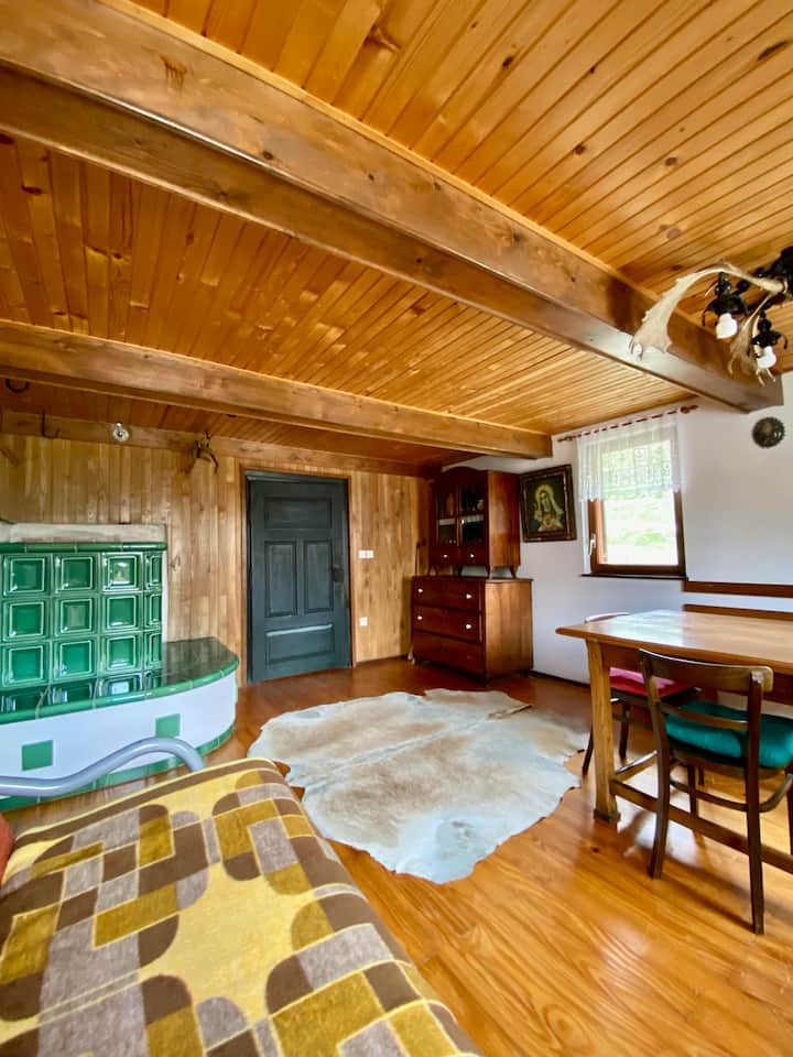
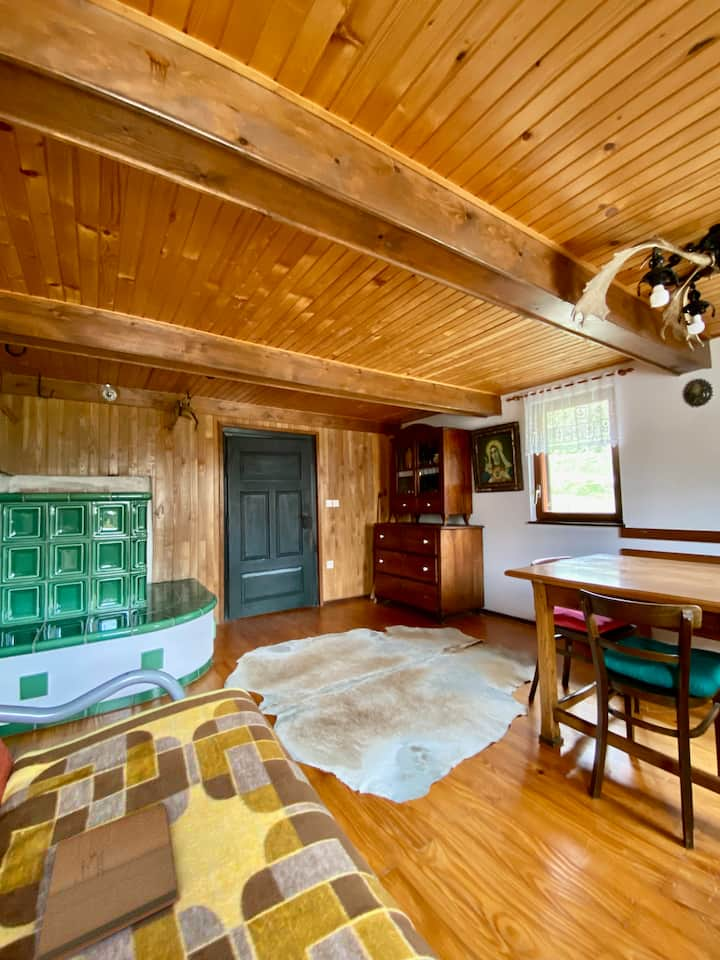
+ book (113, 868)
